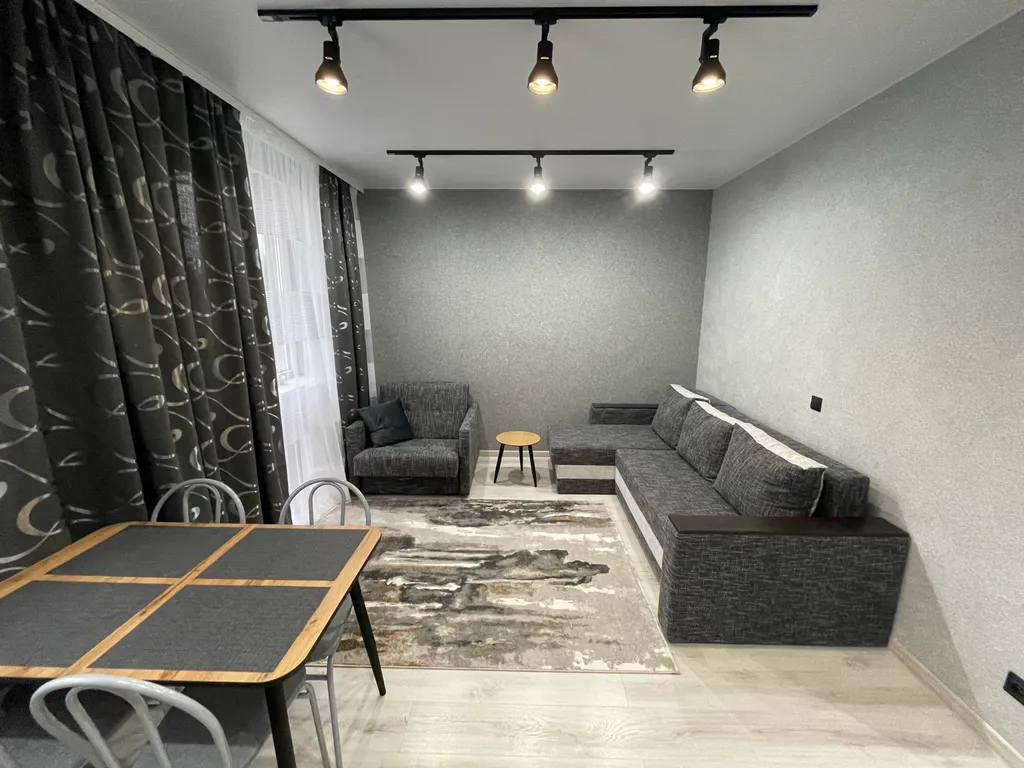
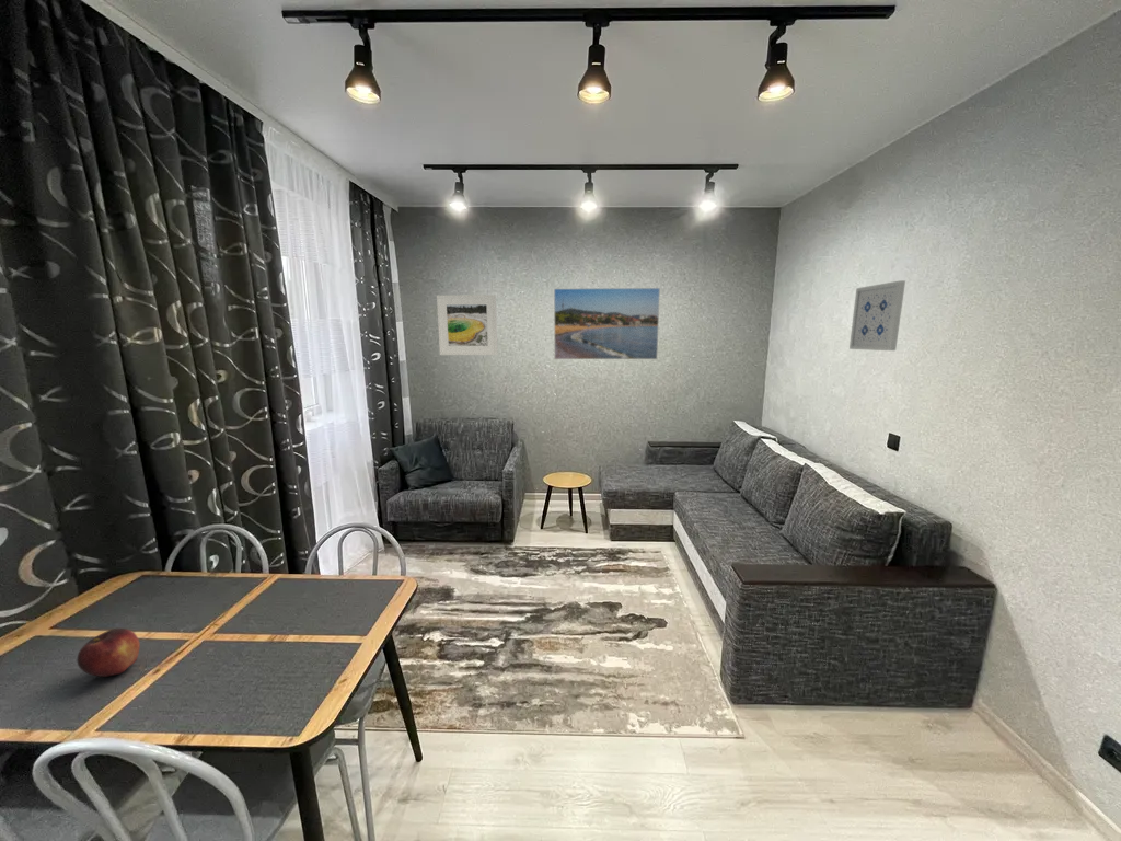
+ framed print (467, 325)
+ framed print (605, 324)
+ wall art (875, 318)
+ fruit (109, 652)
